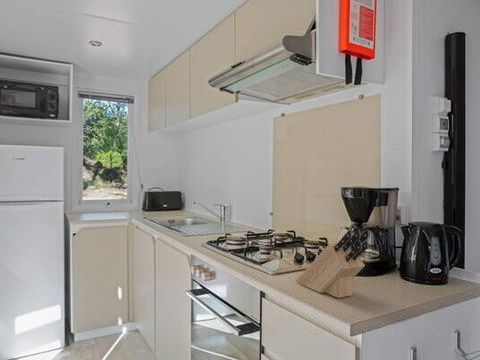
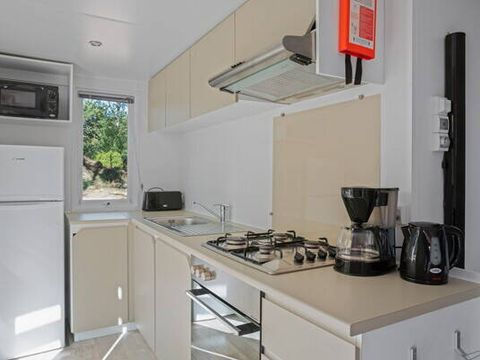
- knife block (332, 258)
